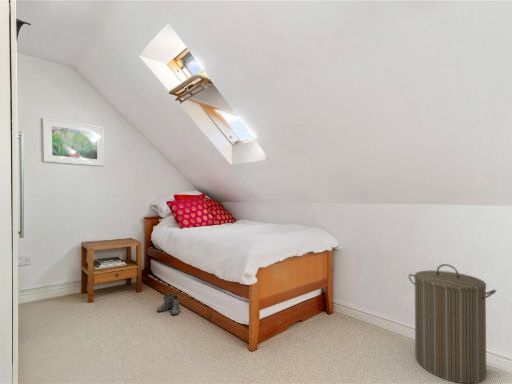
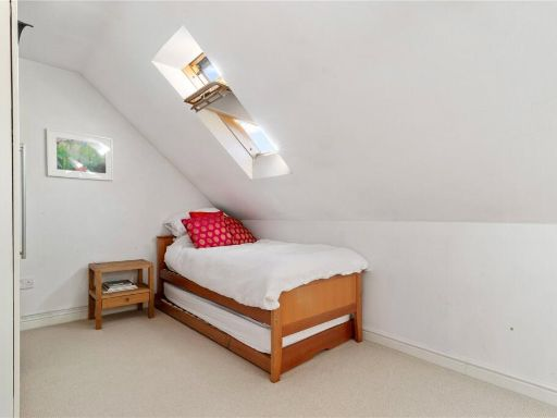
- boots (169, 303)
- laundry hamper (448, 314)
